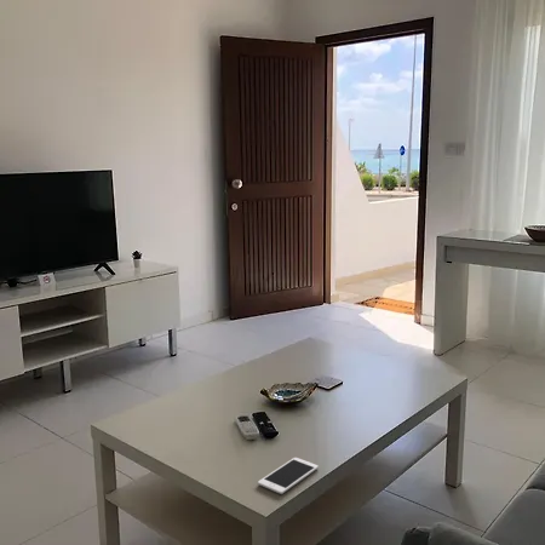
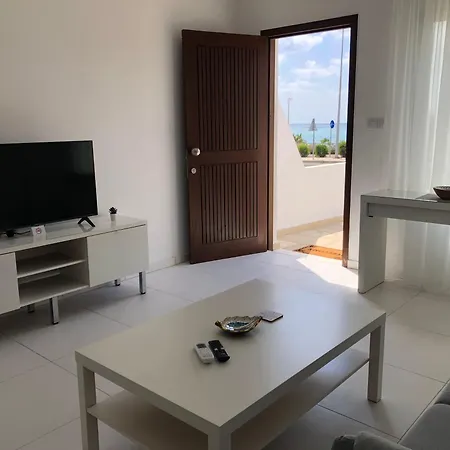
- cell phone (288, 475)
